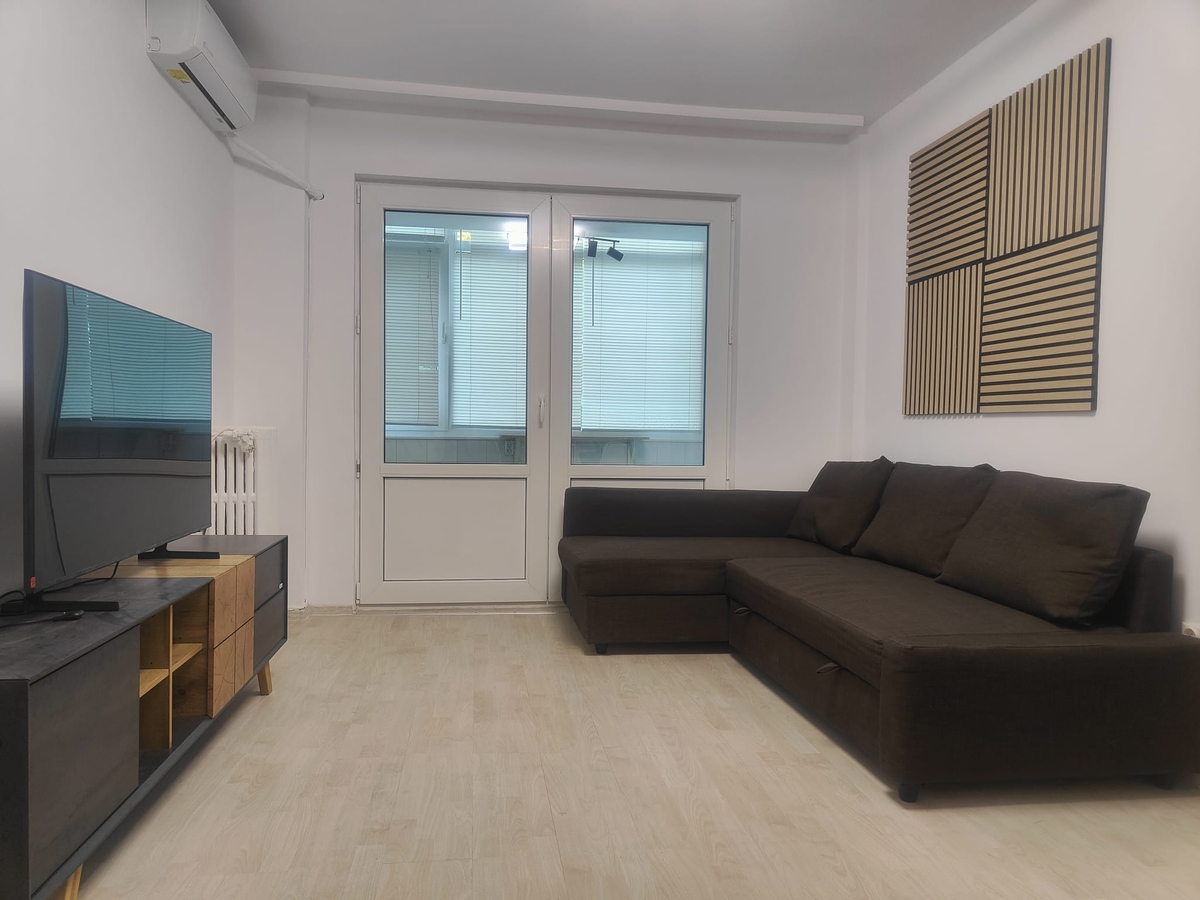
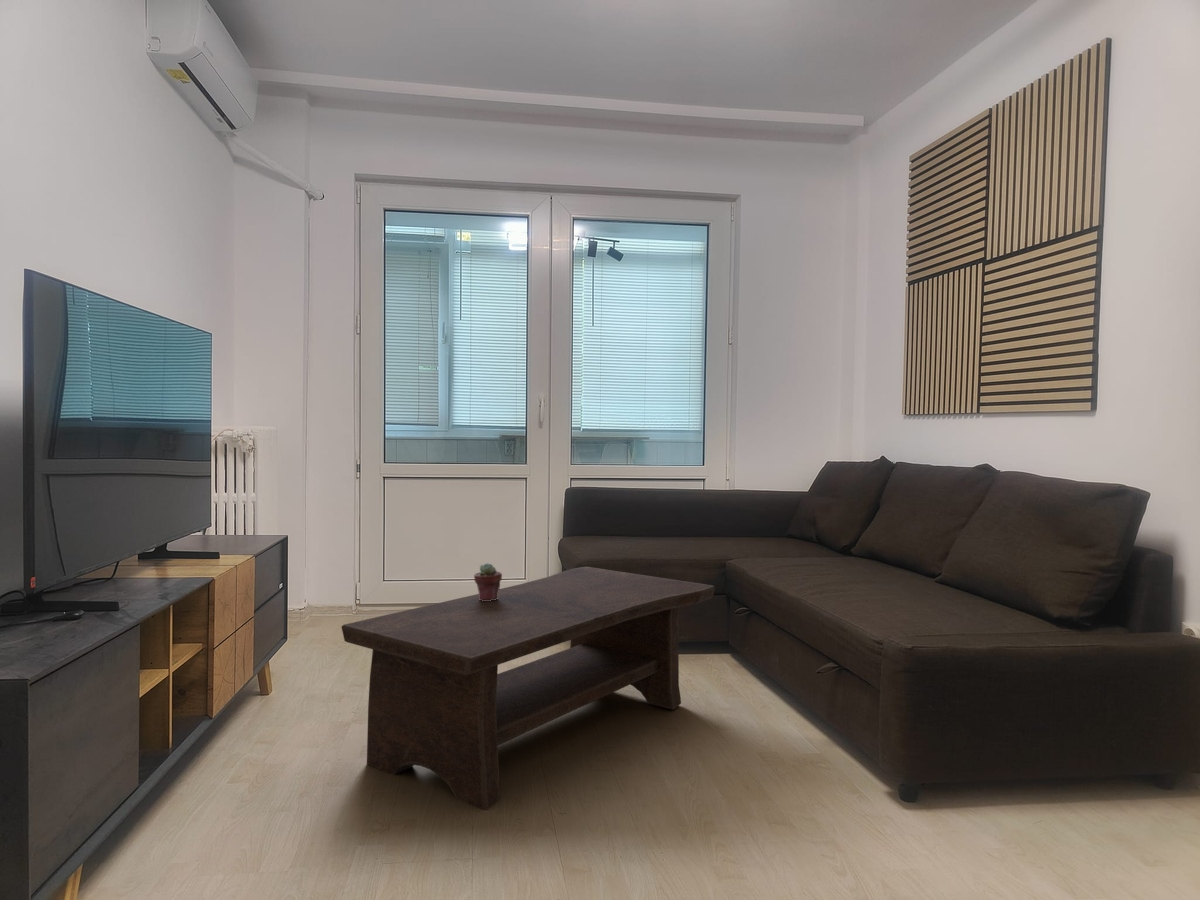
+ coffee table (544, 667)
+ potted succulent (488, 580)
